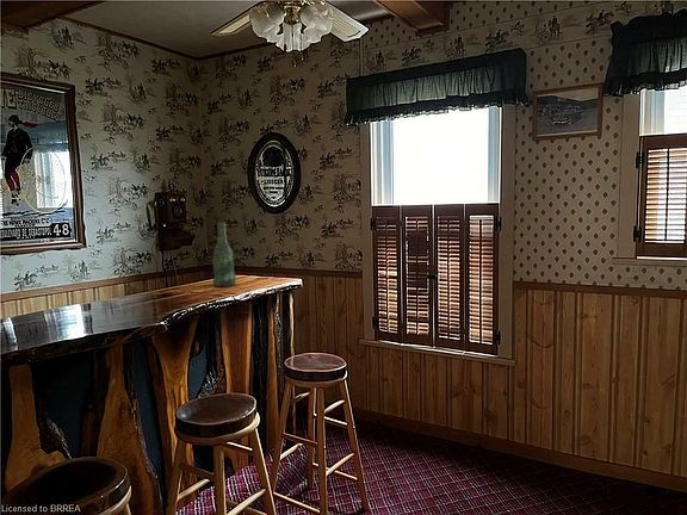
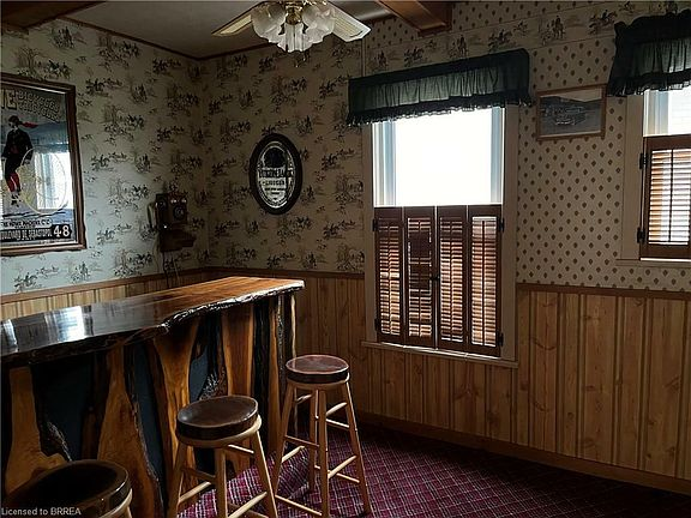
- beer bottle (223, 254)
